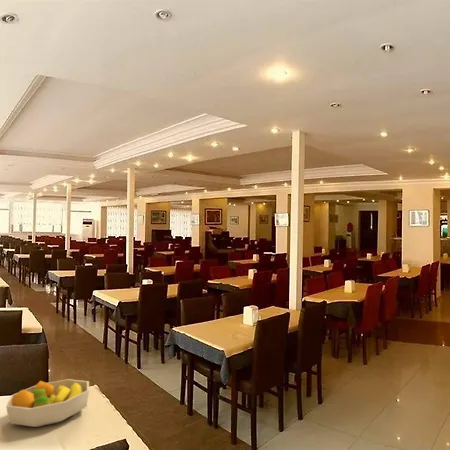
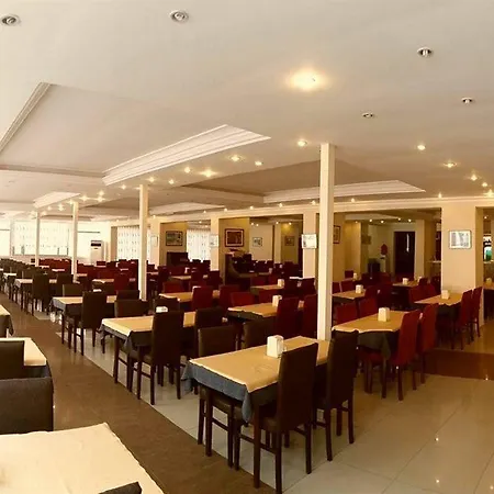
- fruit bowl (50, 398)
